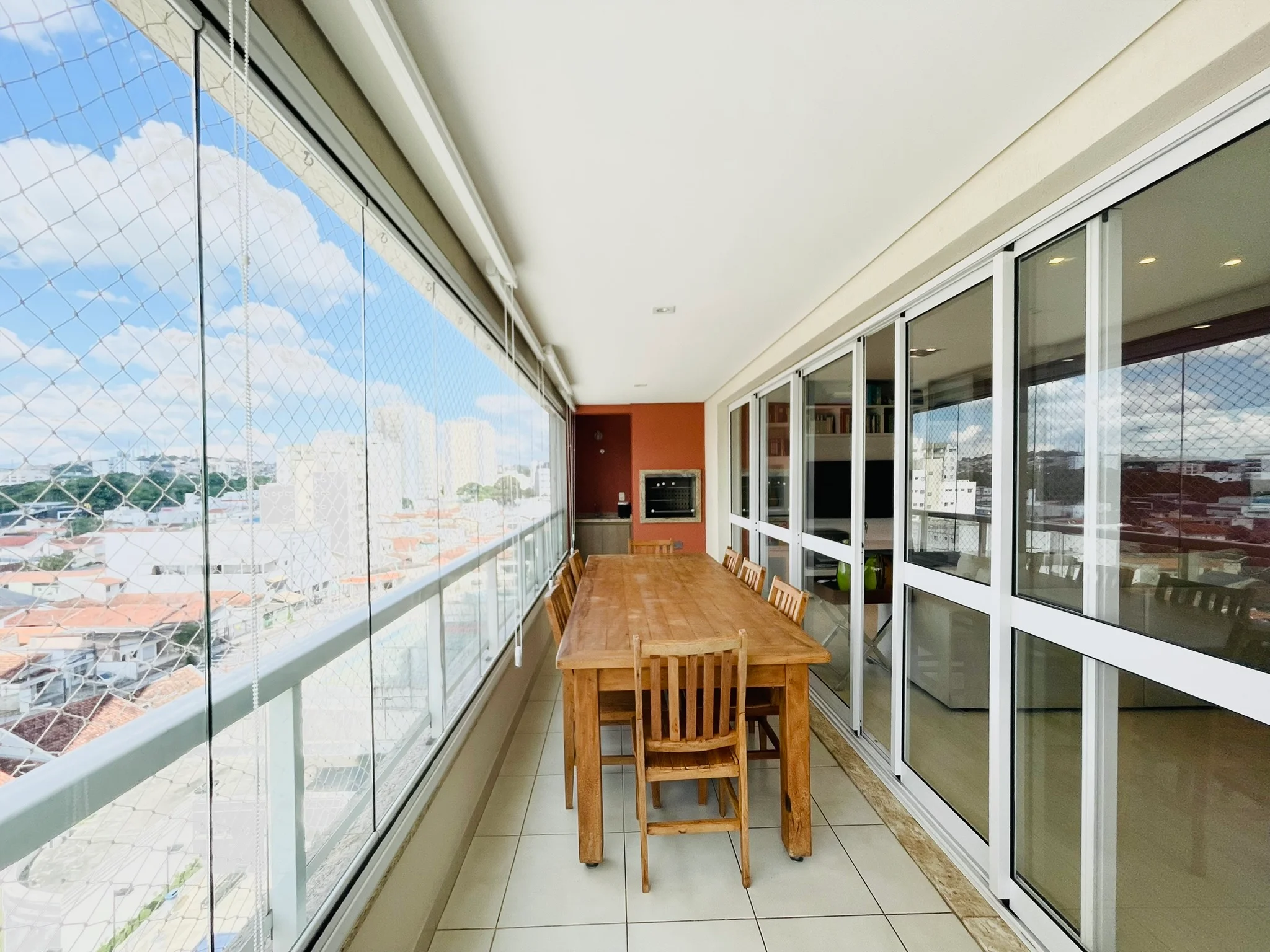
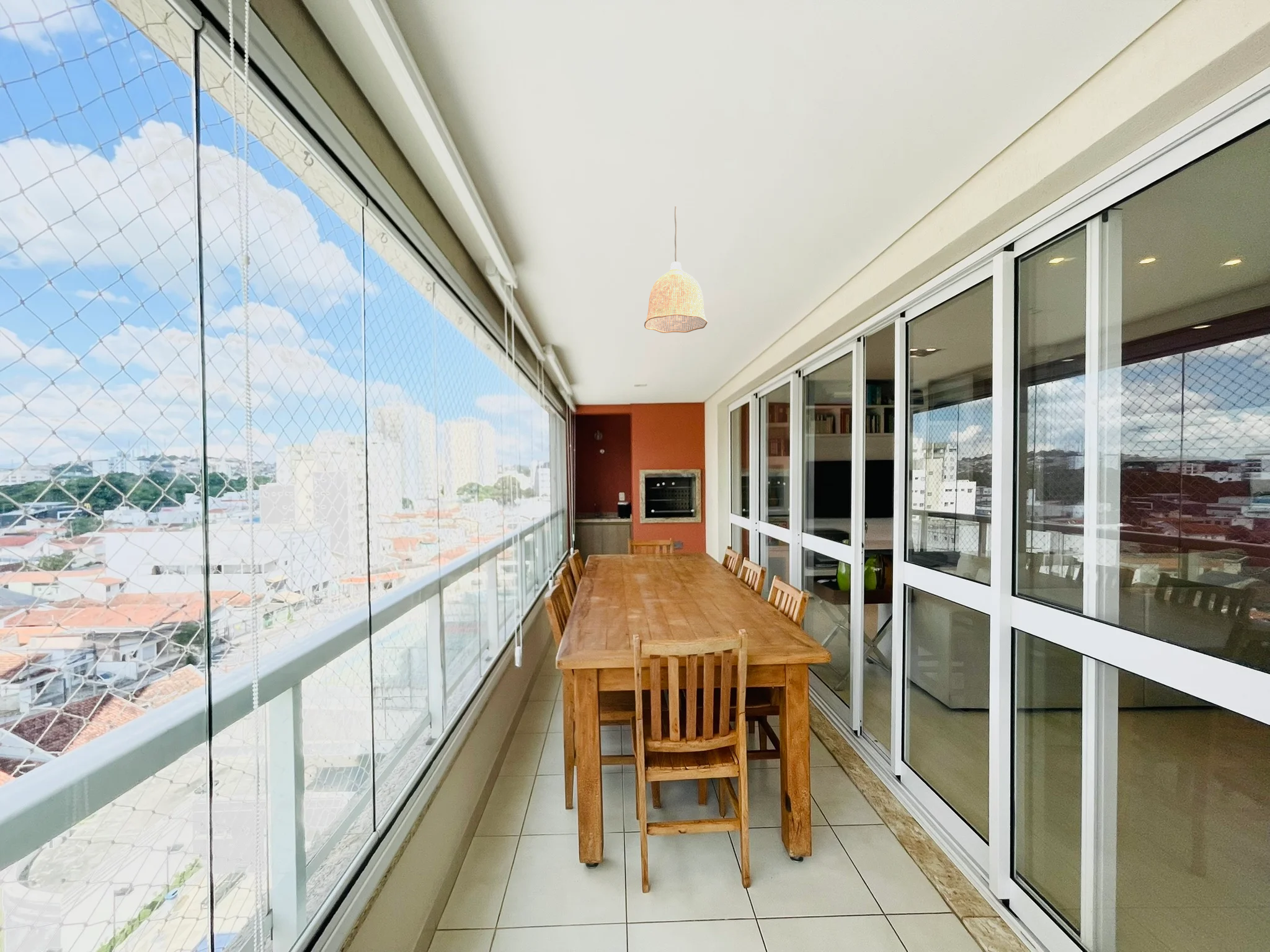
+ pendant lamp (675, 266)
